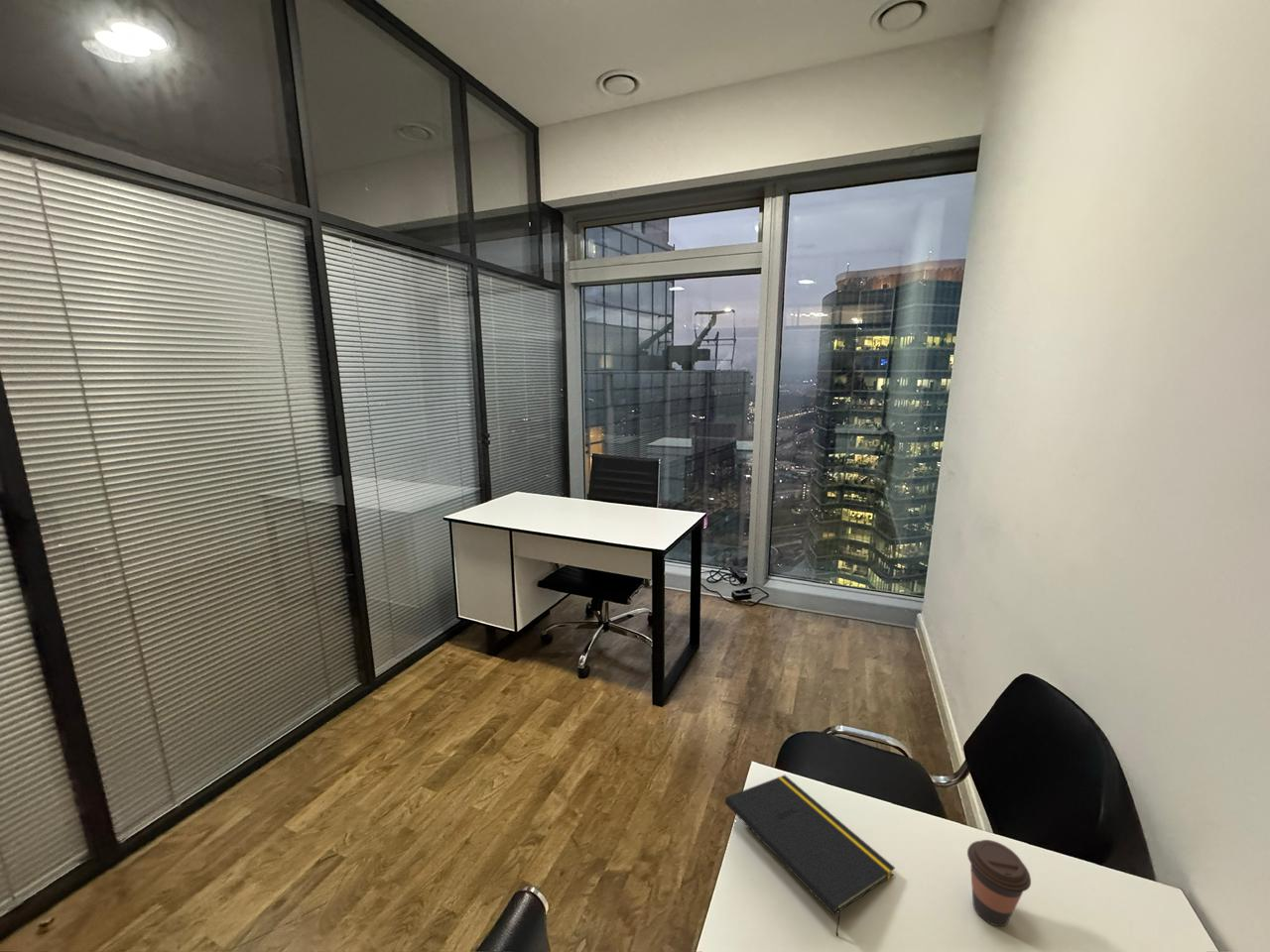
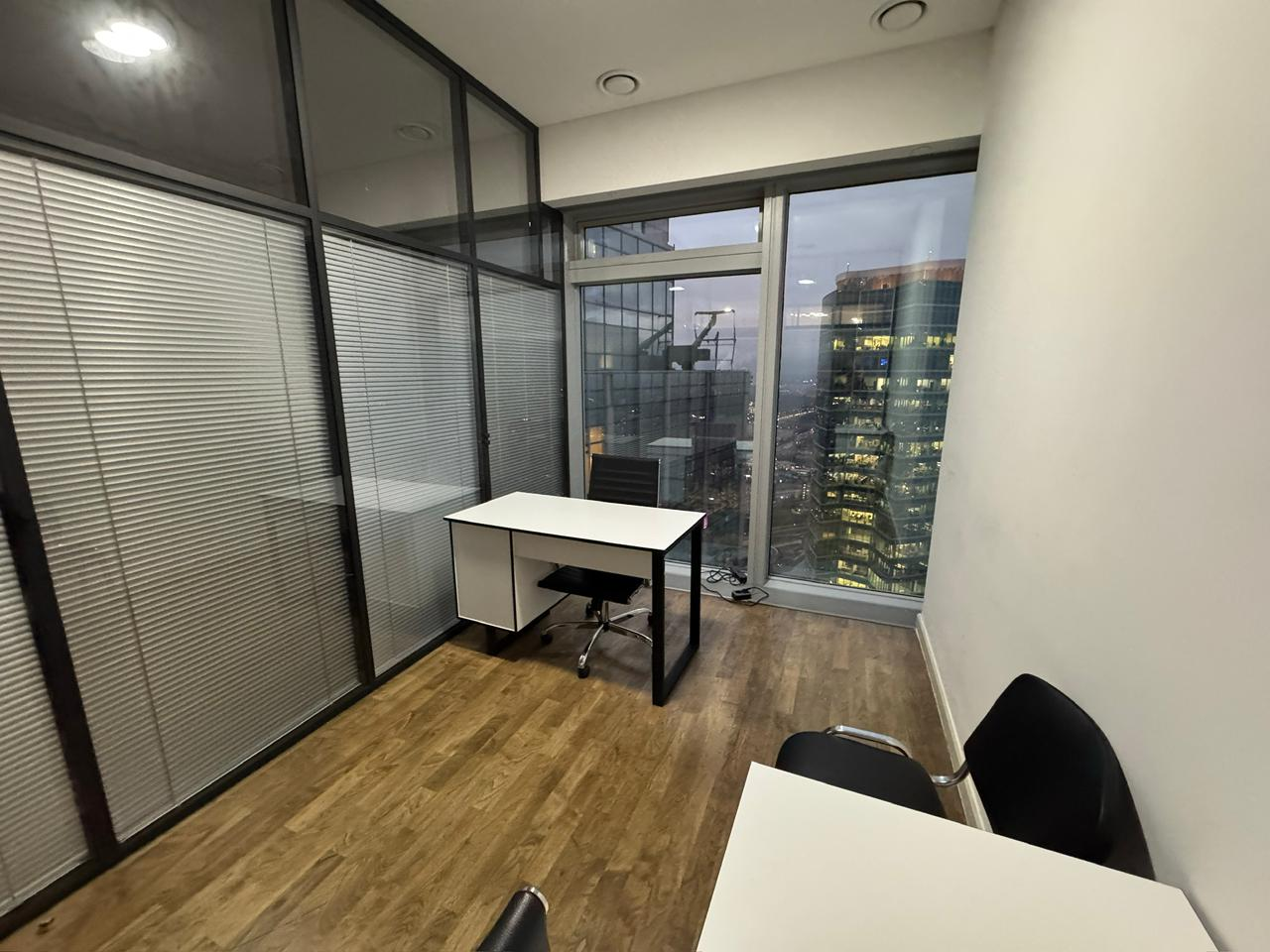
- coffee cup (994, 885)
- notepad (805, 833)
